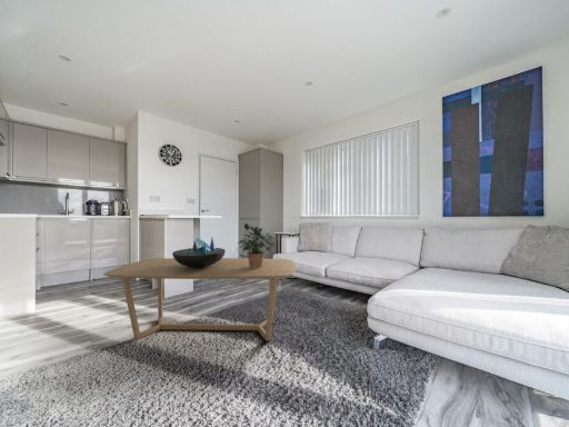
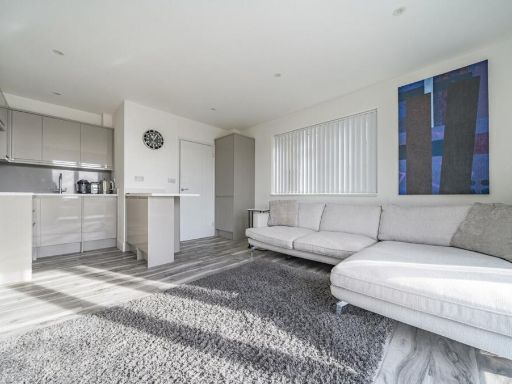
- potted plant (259, 245)
- coffee table (209, 278)
- decorative bowl (199, 251)
